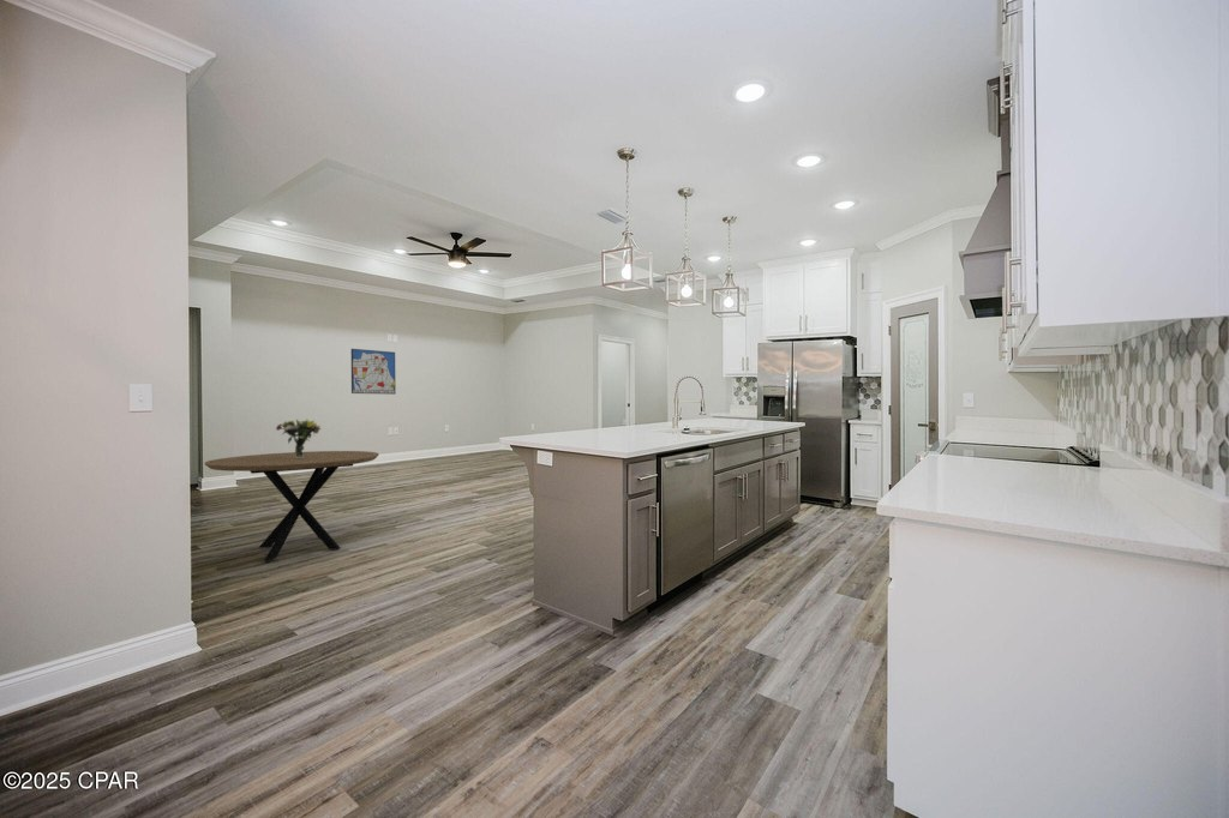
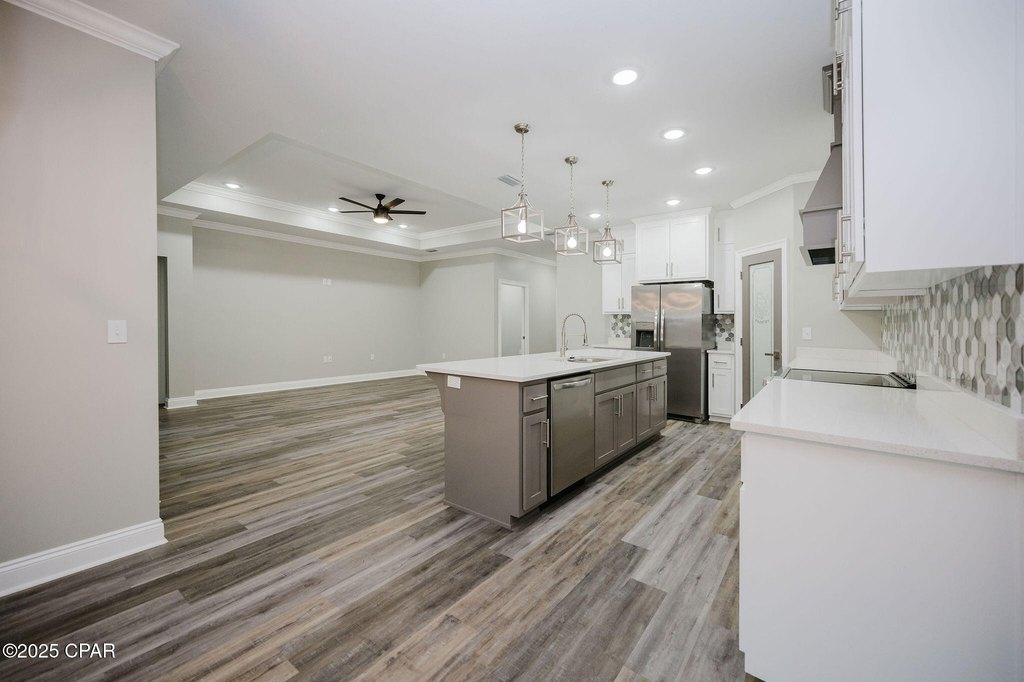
- dining table (299, 503)
- wall art (373, 372)
- bouquet (300, 438)
